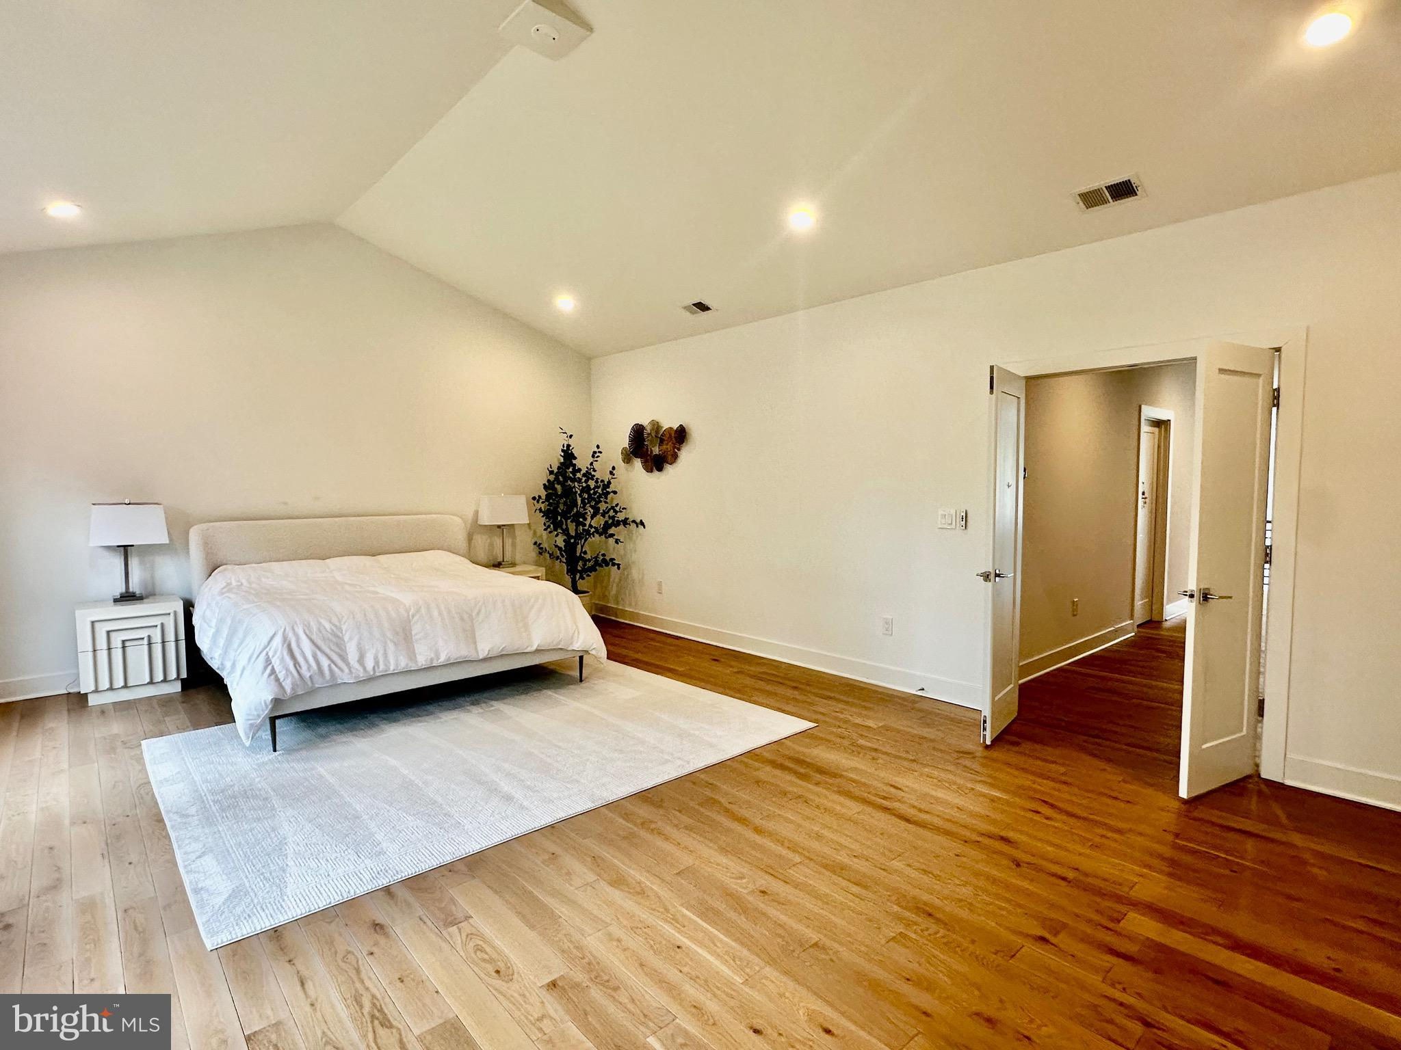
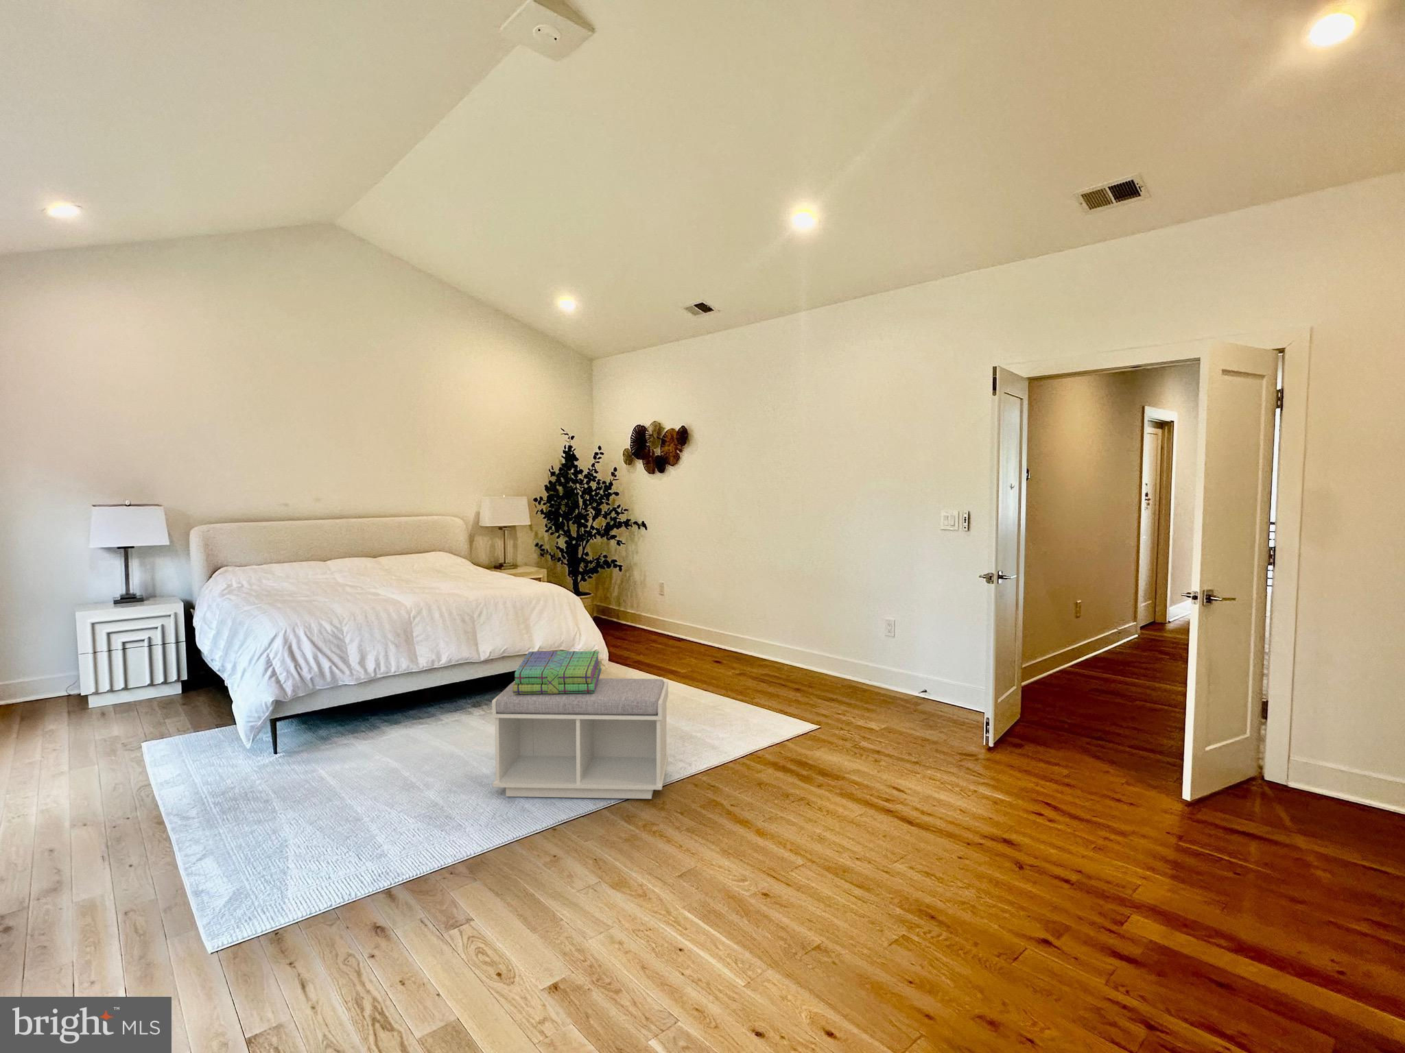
+ bench (584, 734)
+ stack of books (559, 675)
